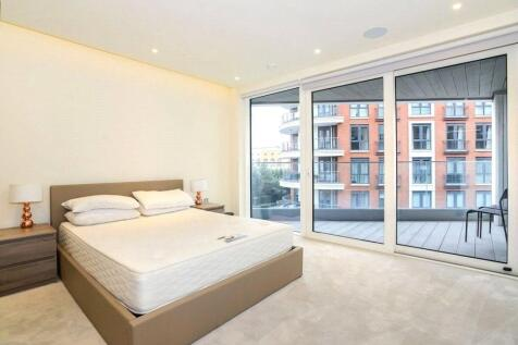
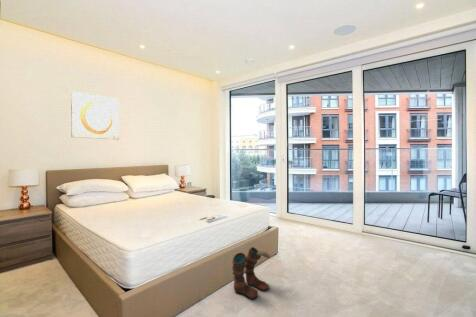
+ boots (252, 268)
+ wall art (96, 117)
